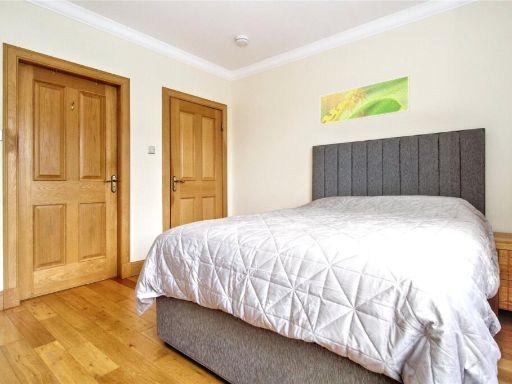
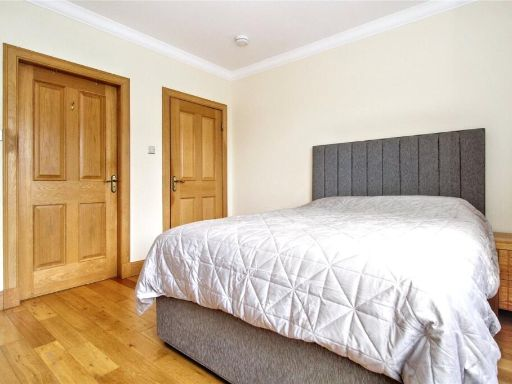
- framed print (360, 102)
